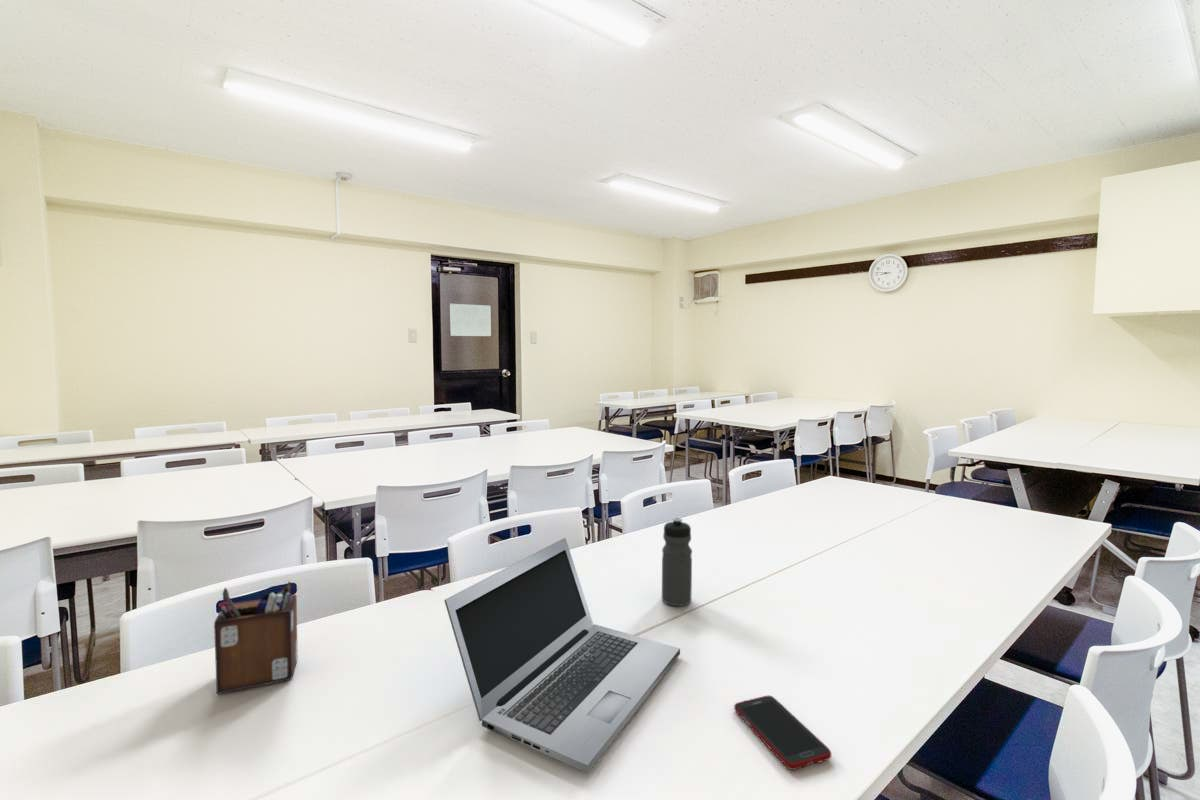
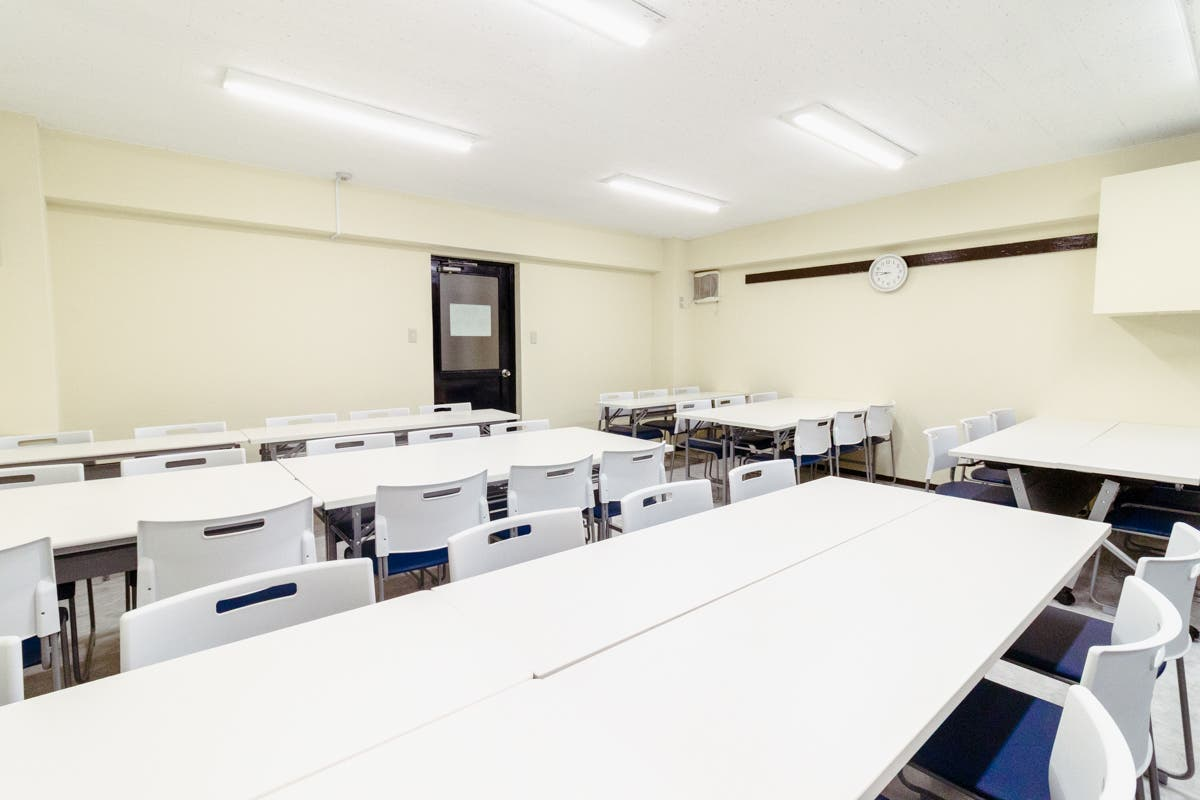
- desk organizer (258, 628)
- cell phone (779, 729)
- water bottle (676, 559)
- laptop (573, 630)
